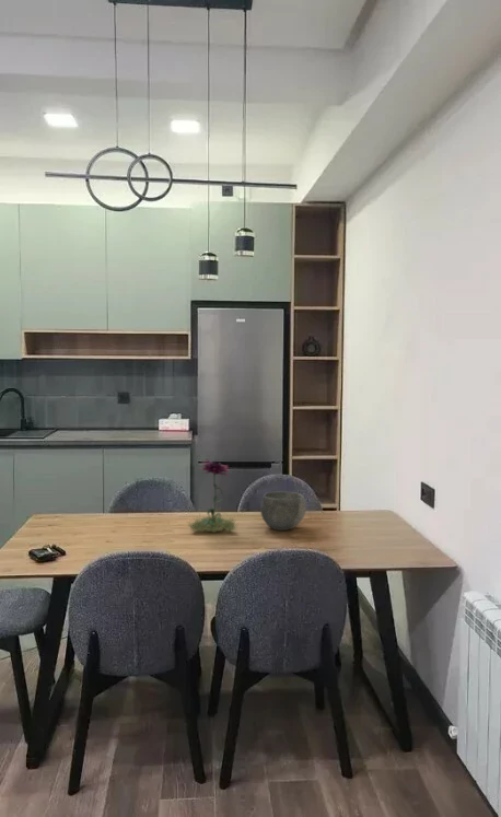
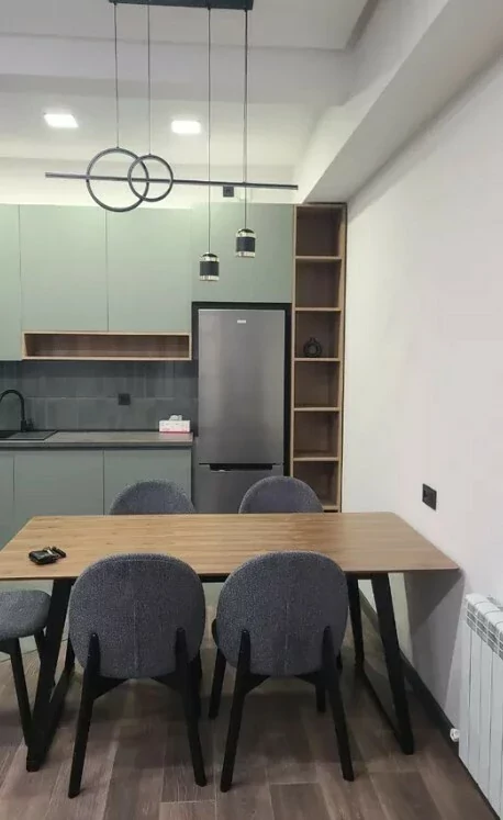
- bowl (282, 512)
- flower (214, 495)
